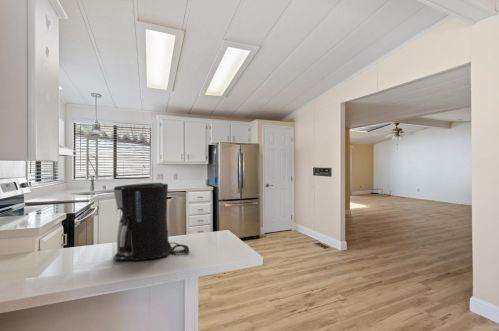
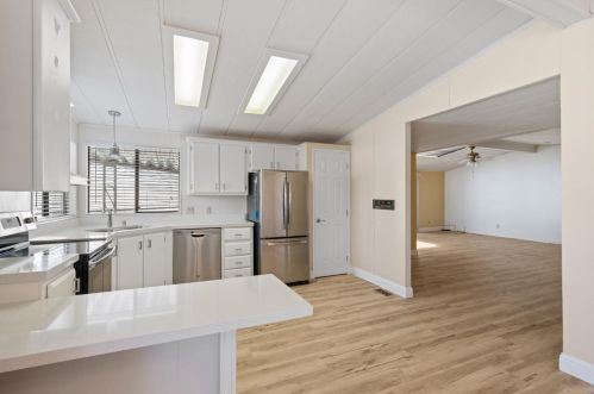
- coffee maker (148, 219)
